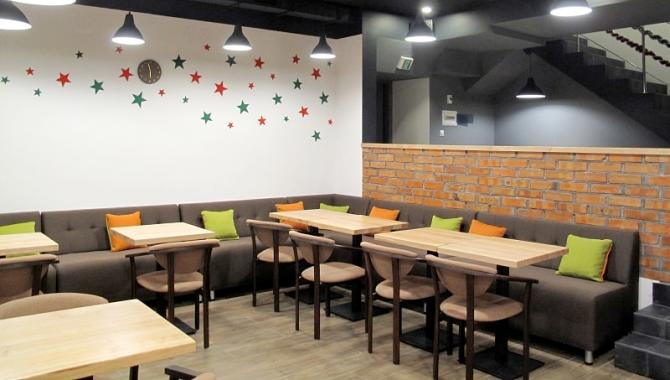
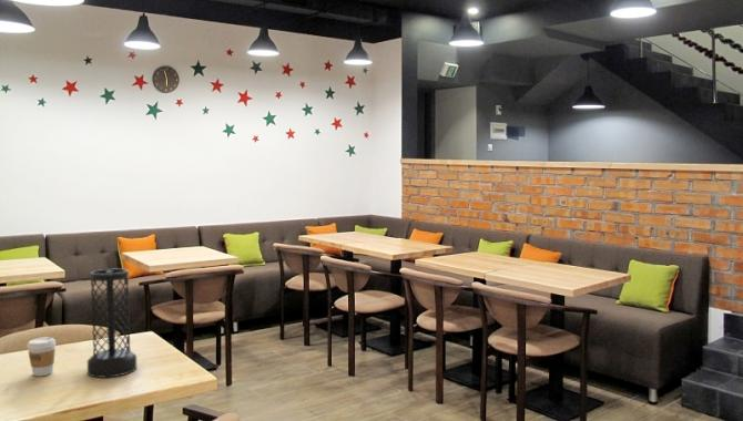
+ coffee cup (41, 356)
+ vase (111, 320)
